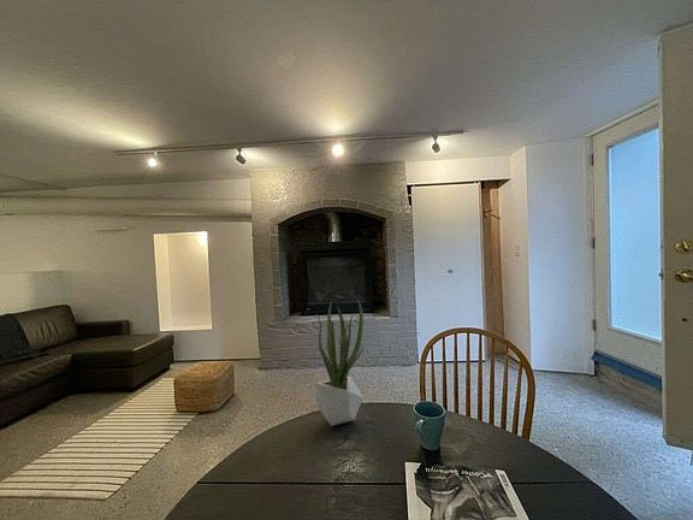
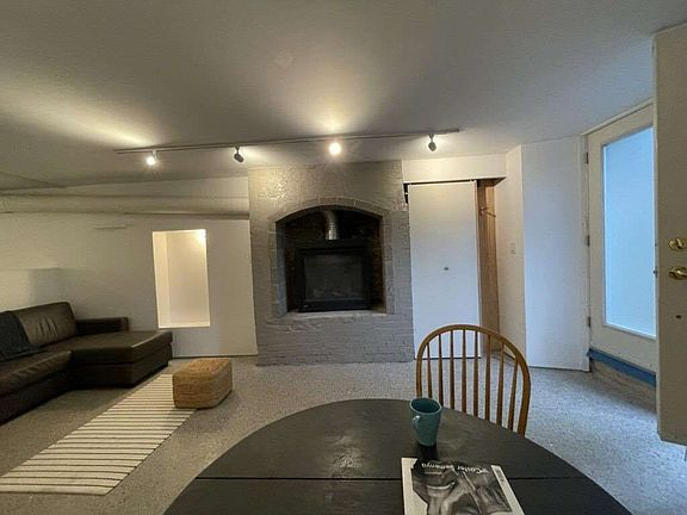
- potted plant (342, 360)
